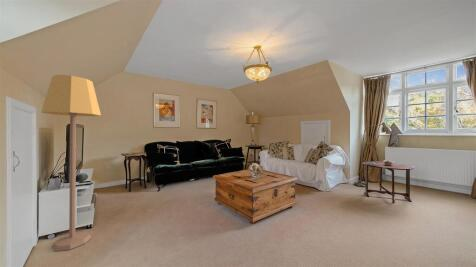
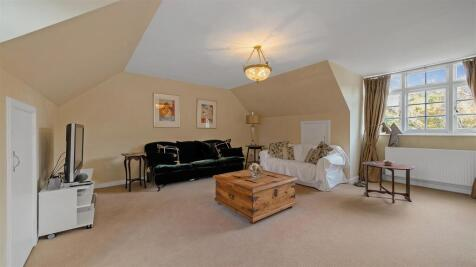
- lamp (72, 160)
